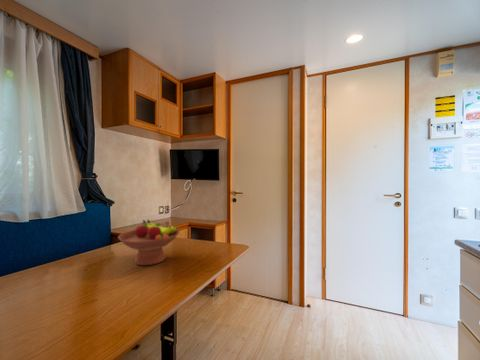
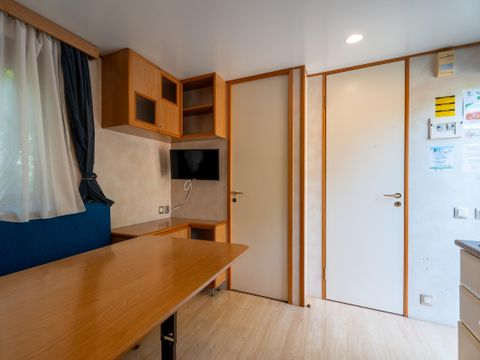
- fruit bowl (150, 241)
